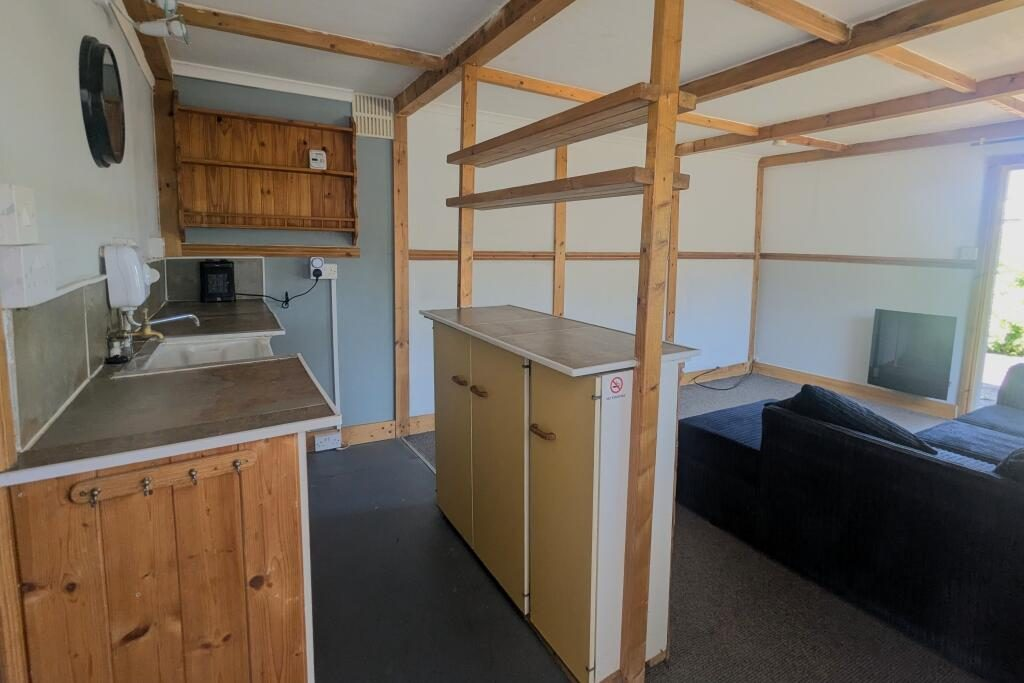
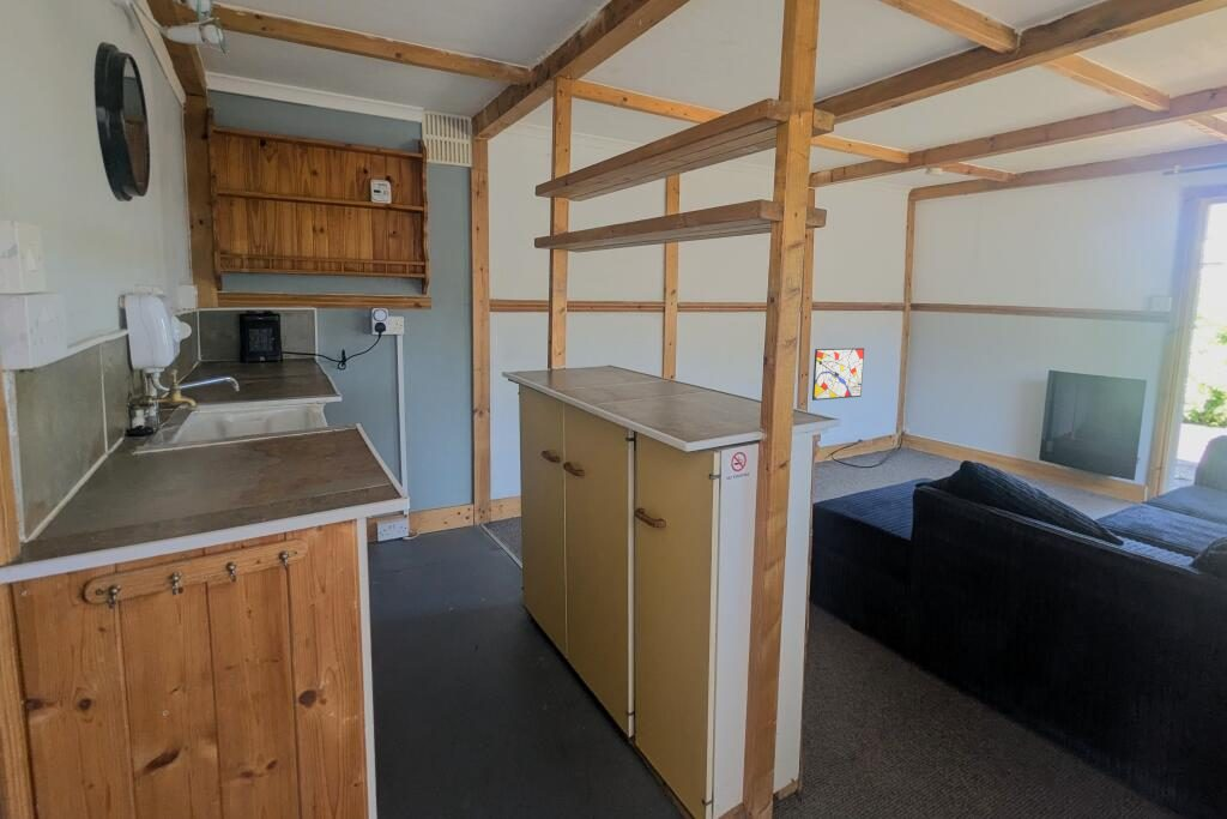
+ wall art (839, 373)
